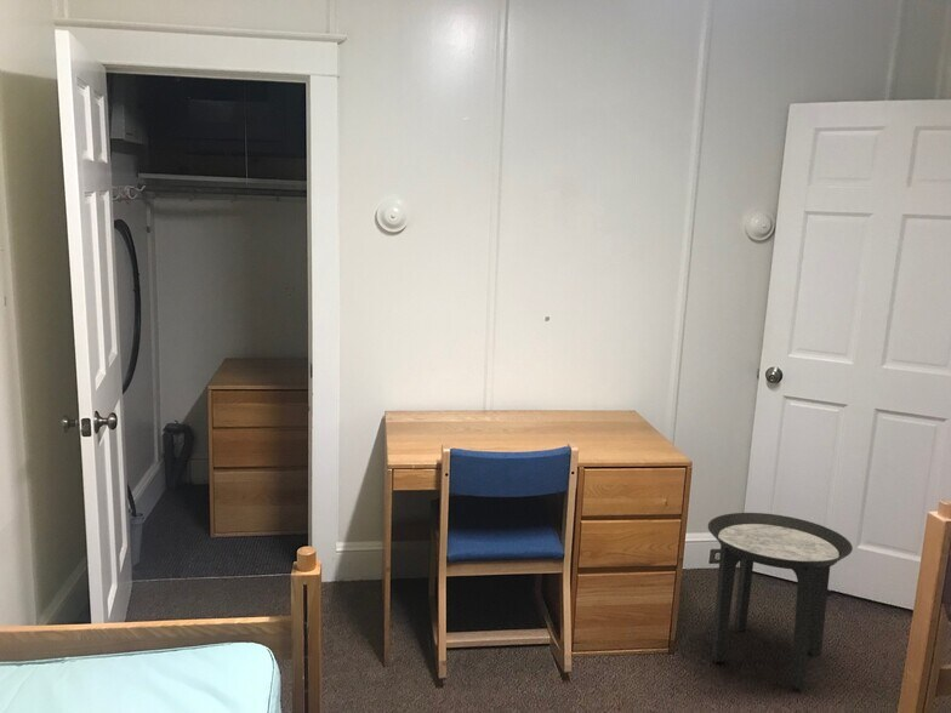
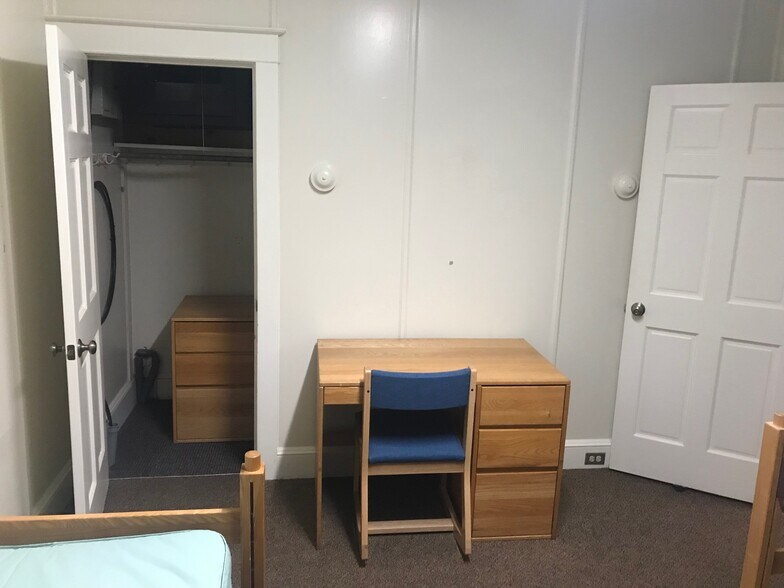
- side table (750, 591)
